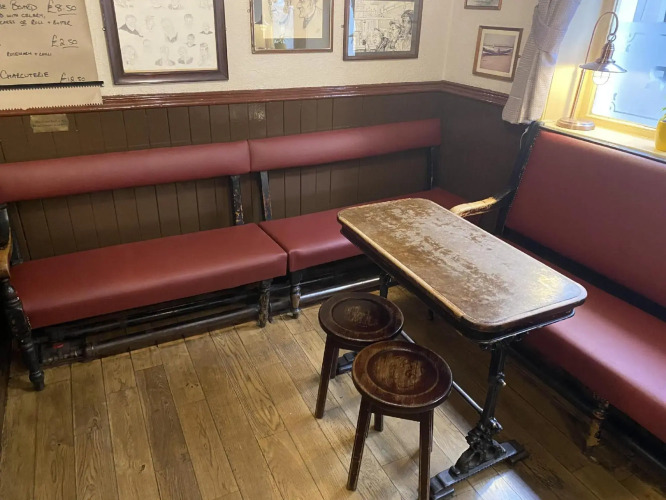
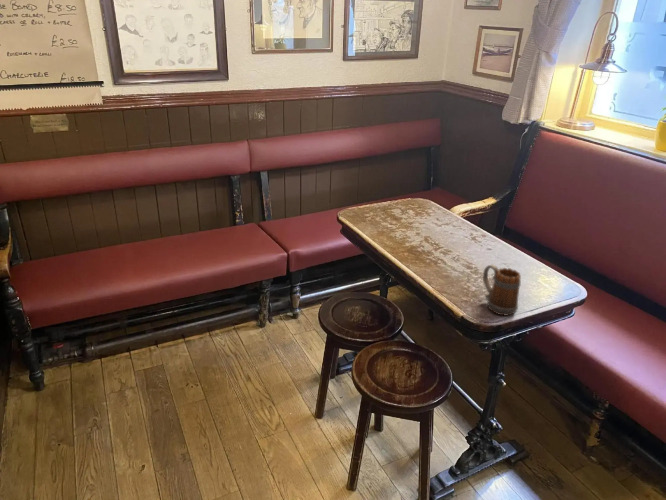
+ beer mug (499, 288)
